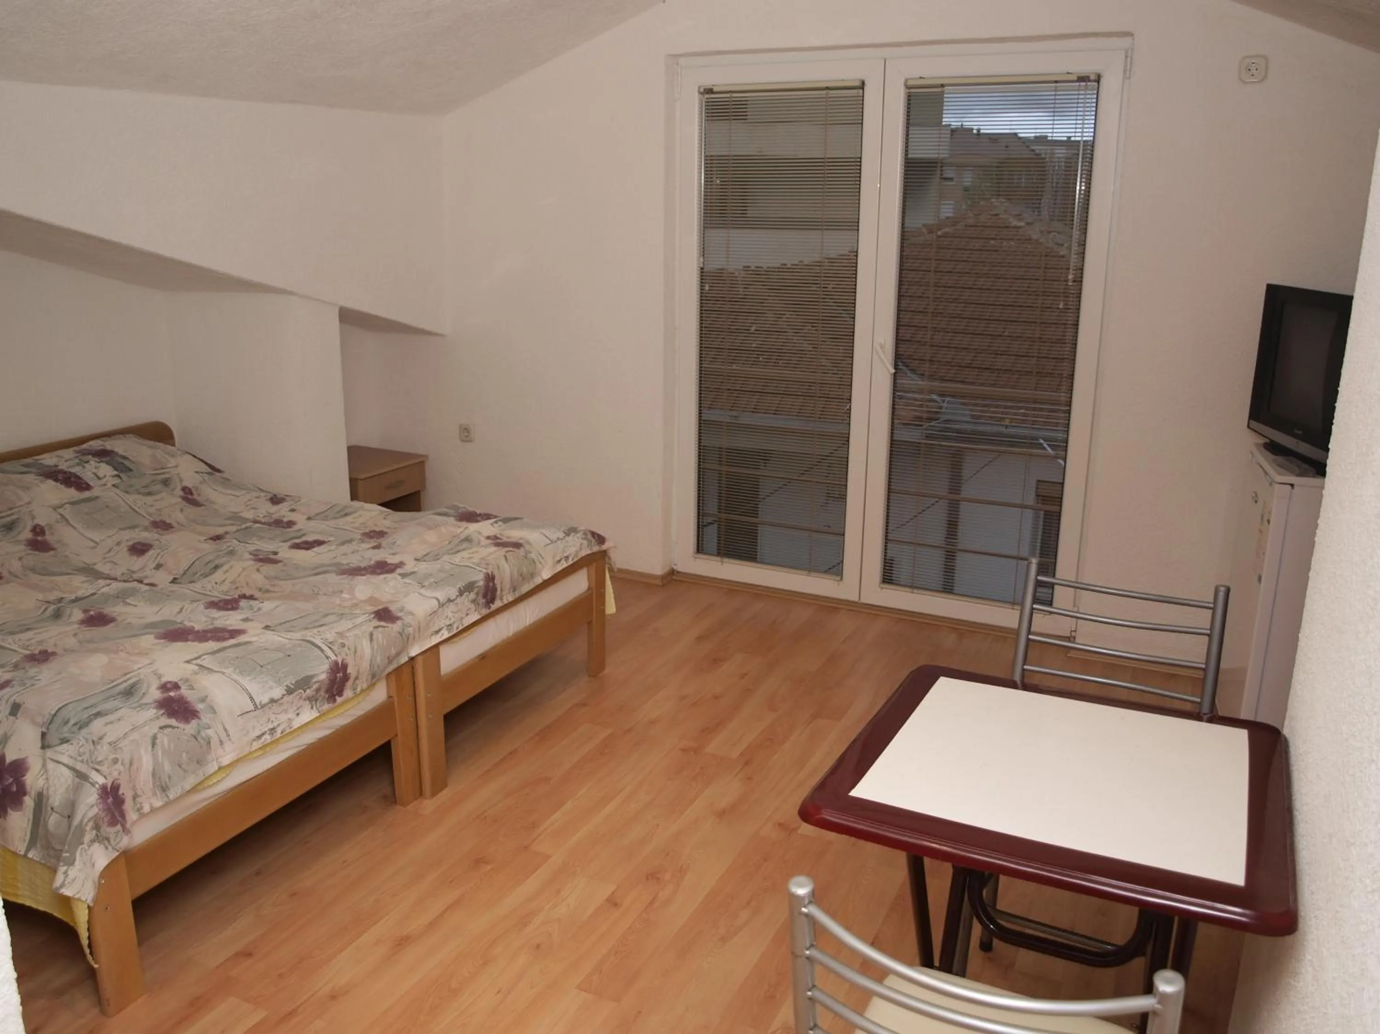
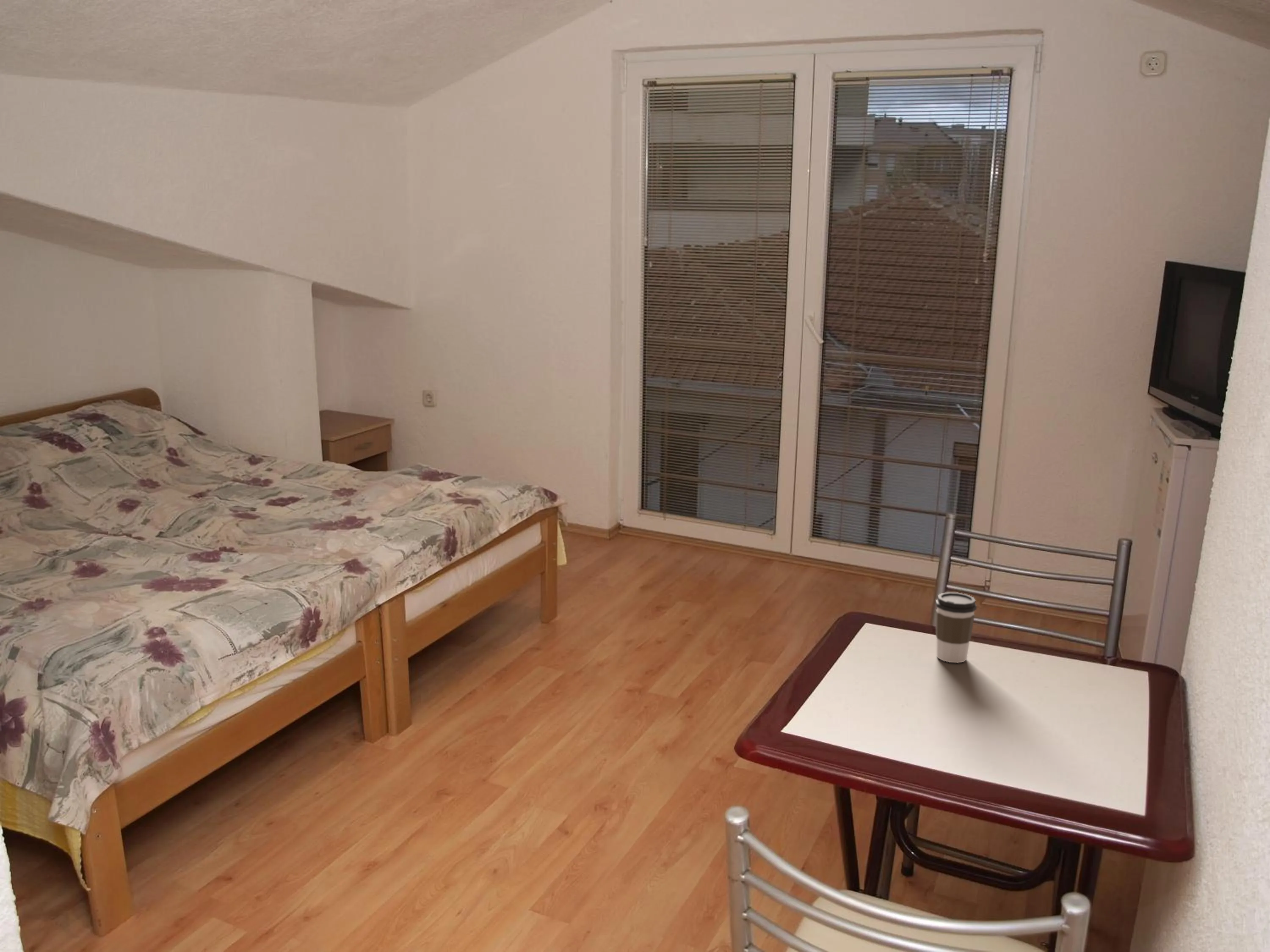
+ coffee cup (954, 627)
